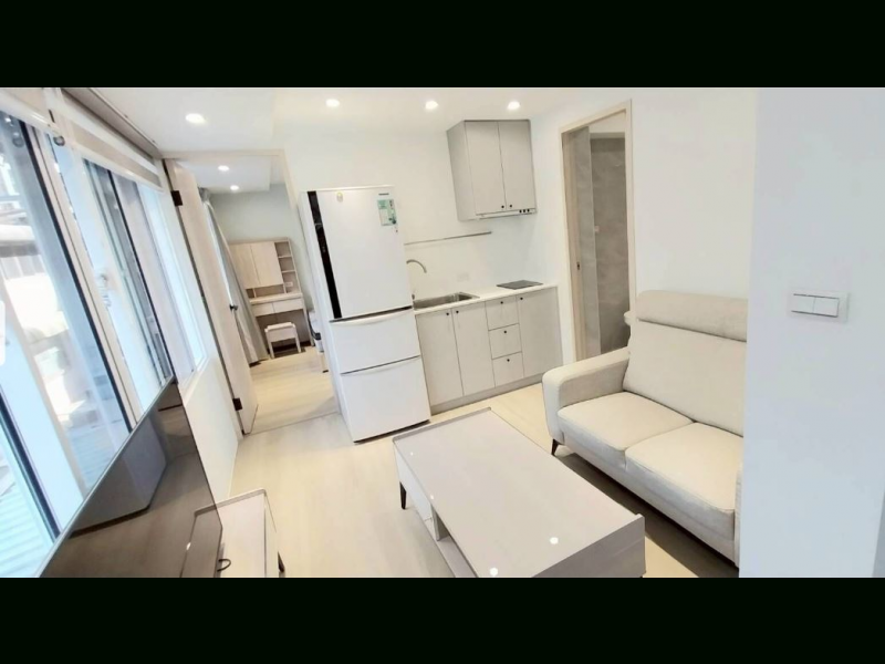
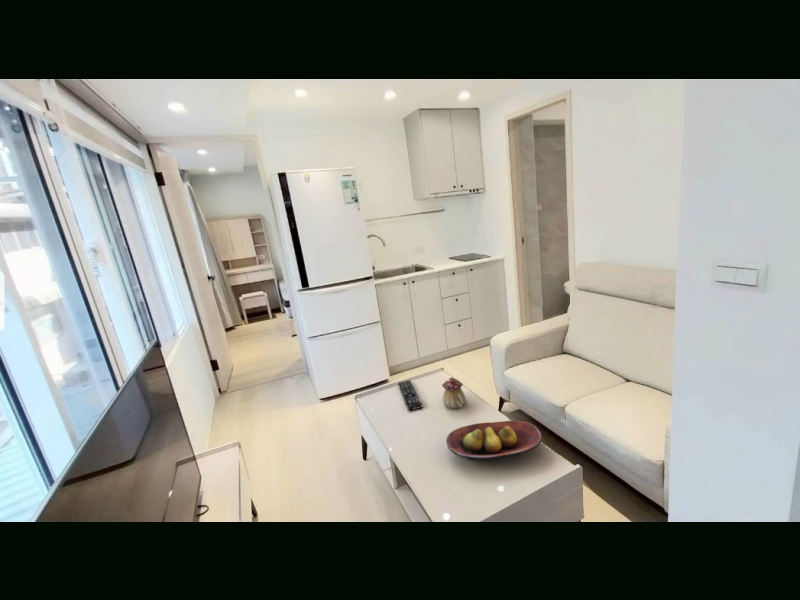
+ teapot (453, 391)
+ remote control (409, 394)
+ fruit bowl (493, 438)
